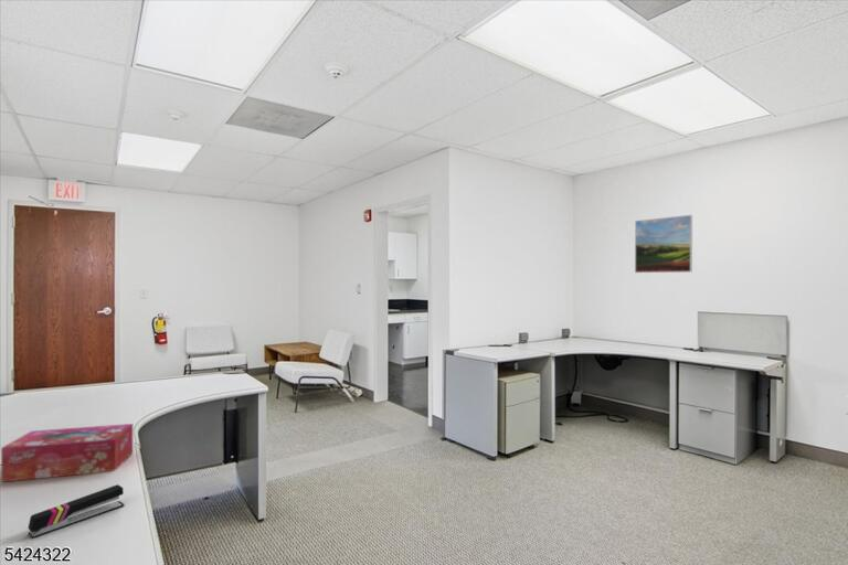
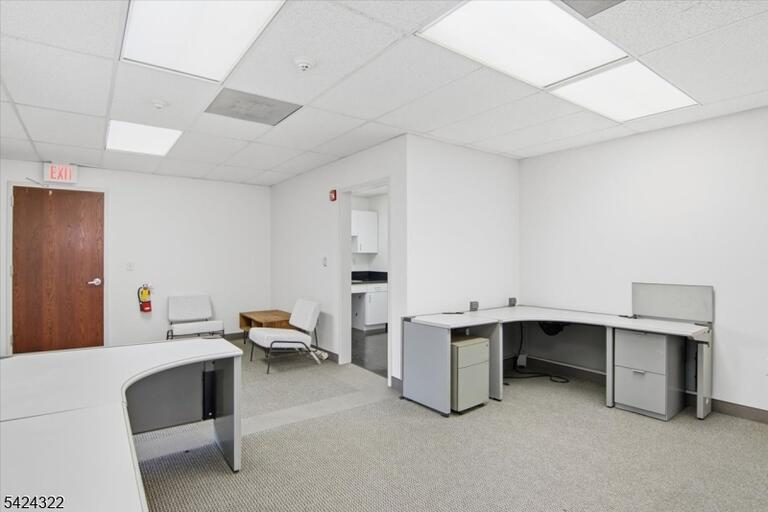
- tissue box (72, 450)
- stapler (78, 509)
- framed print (661, 245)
